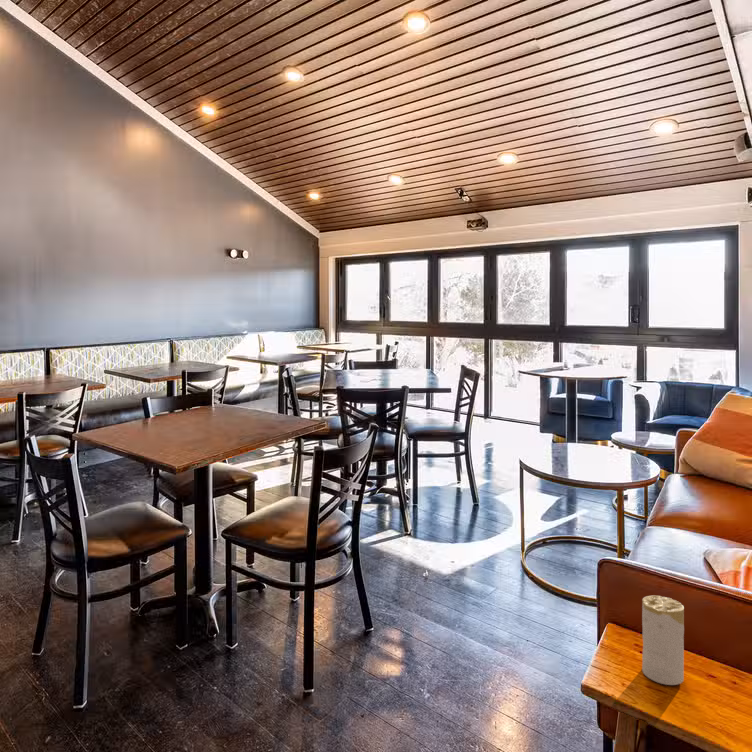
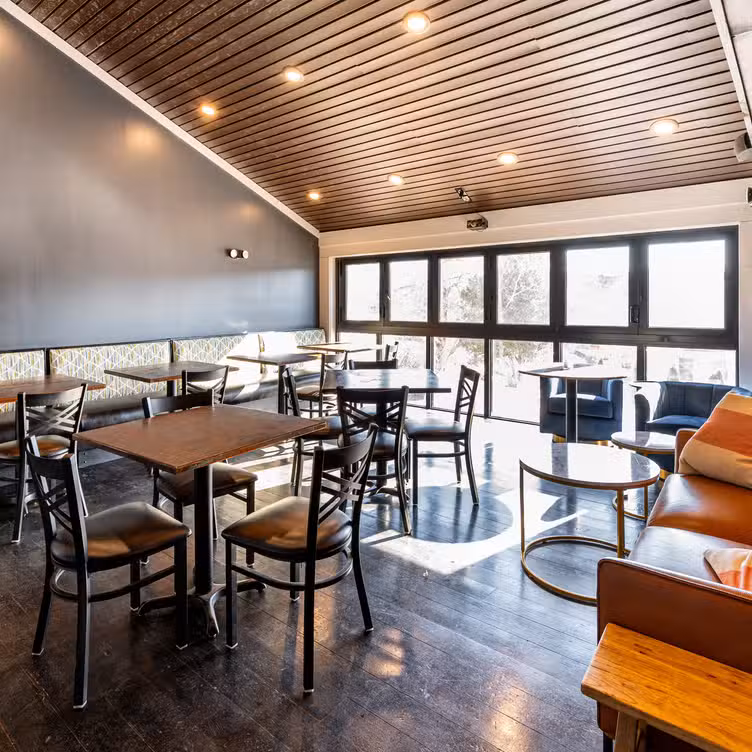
- candle (662, 639)
